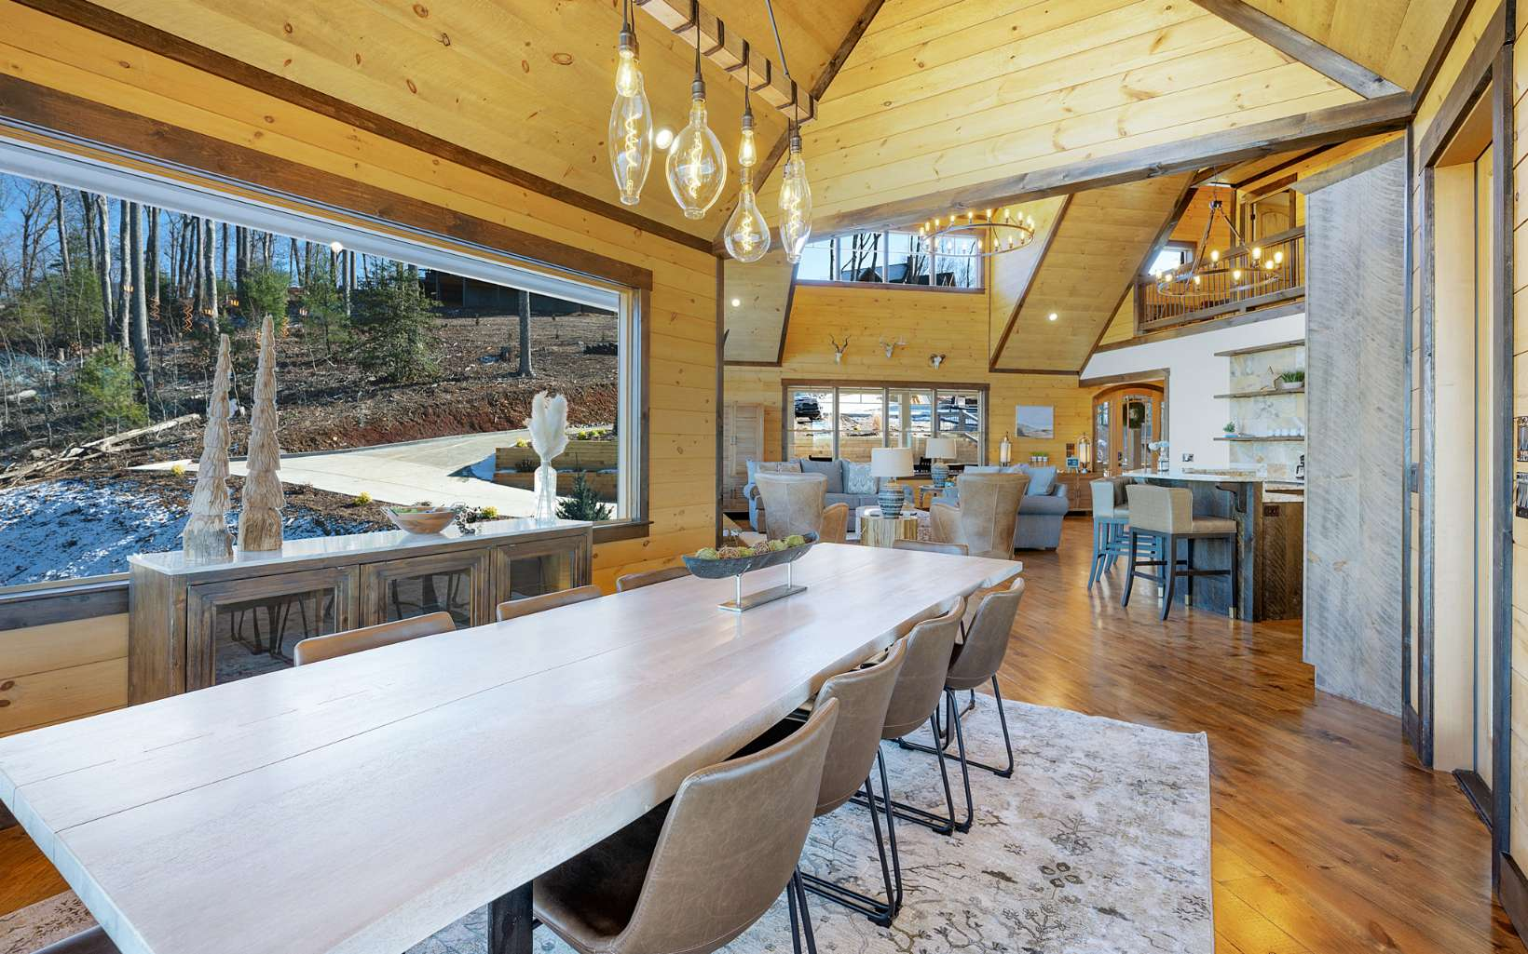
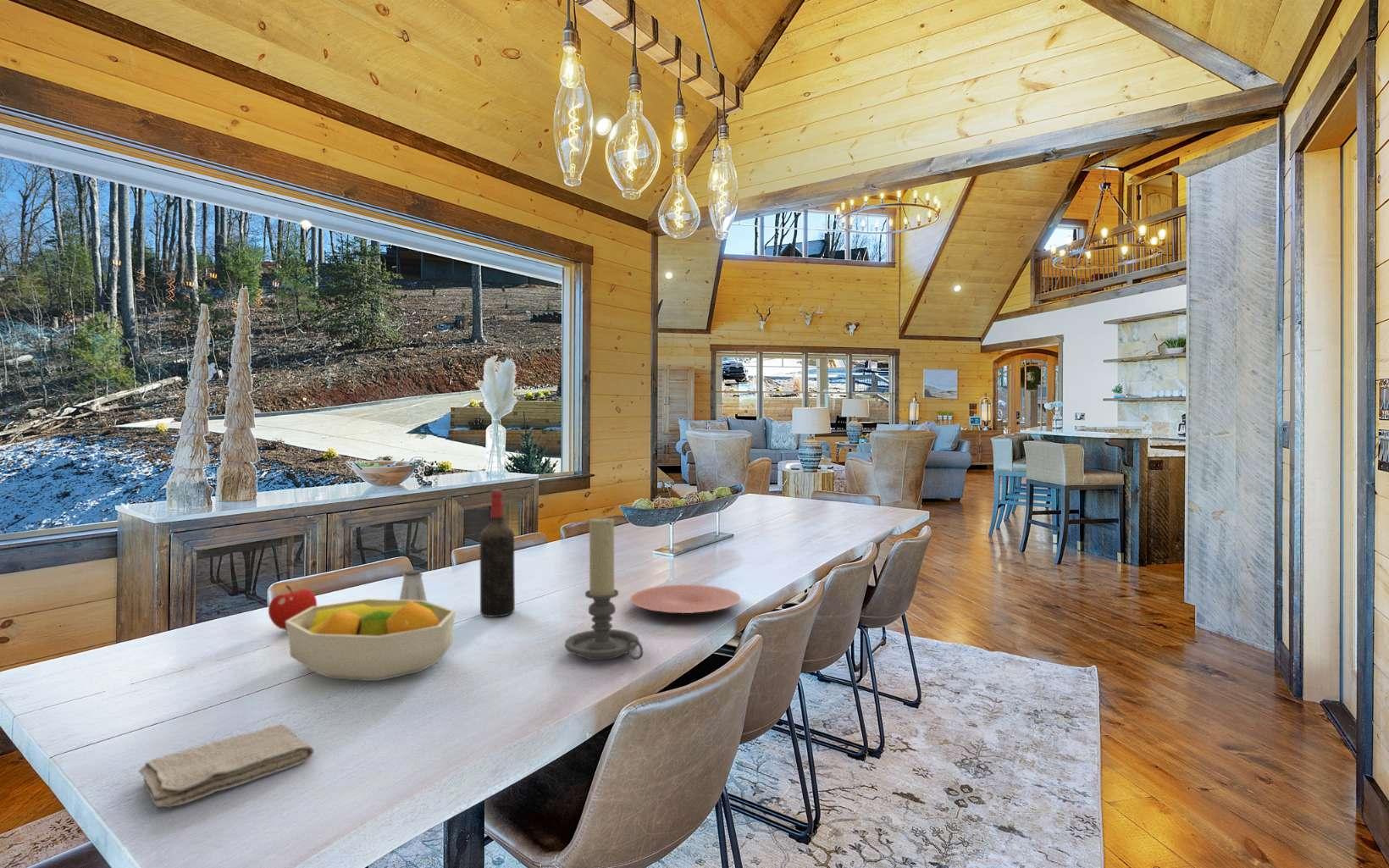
+ candle holder (607, 585)
+ wine bottle (497, 551)
+ plate (685, 602)
+ fruit (293, 606)
+ saltshaker (412, 592)
+ fruit bowl (373, 628)
+ washcloth (228, 760)
